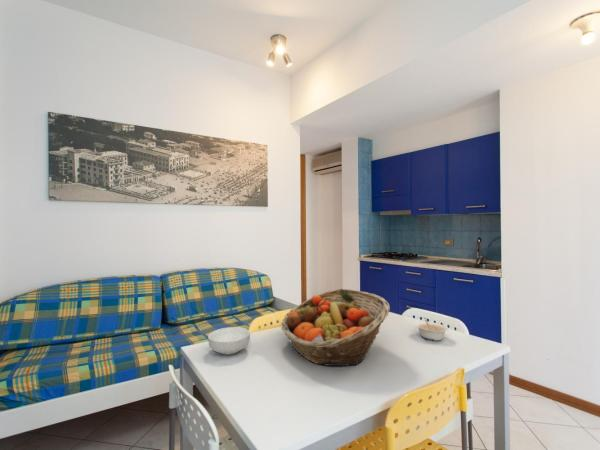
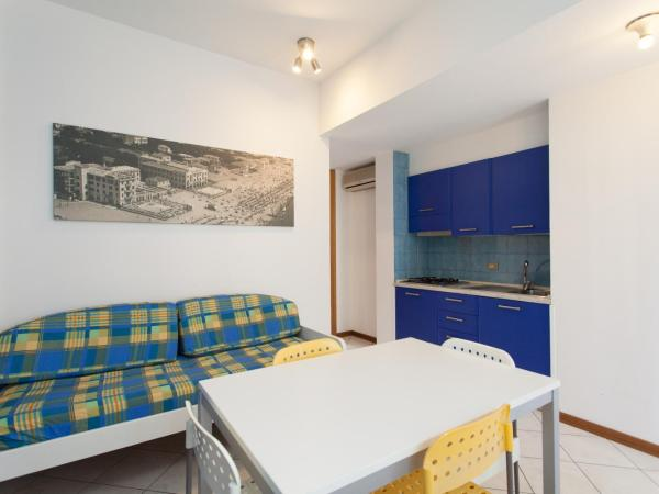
- legume (430, 330)
- fruit basket (333, 322)
- cereal bowl (229, 342)
